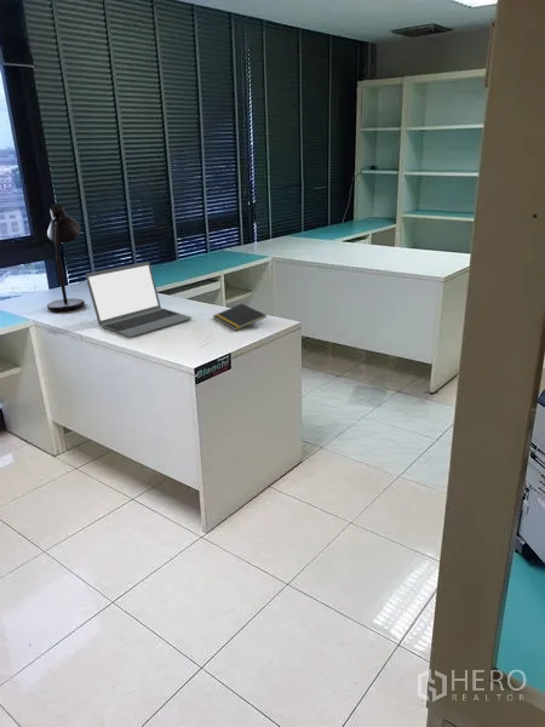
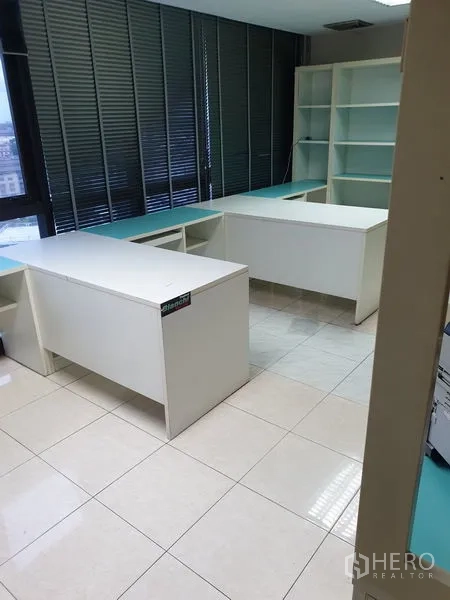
- desk lamp (58, 254)
- notepad (239, 316)
- laptop (139, 297)
